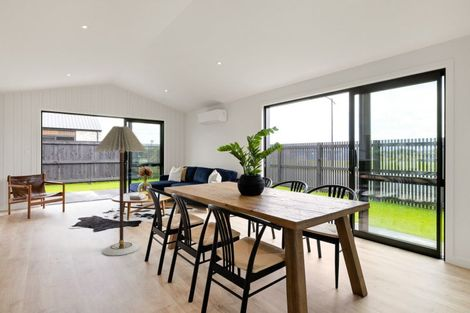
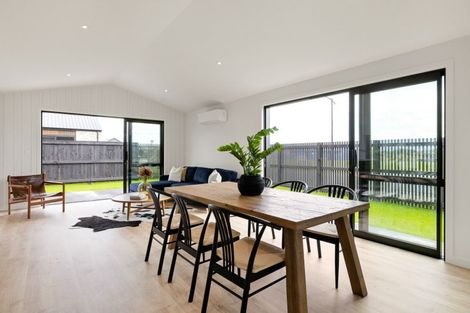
- floor lamp (121, 187)
